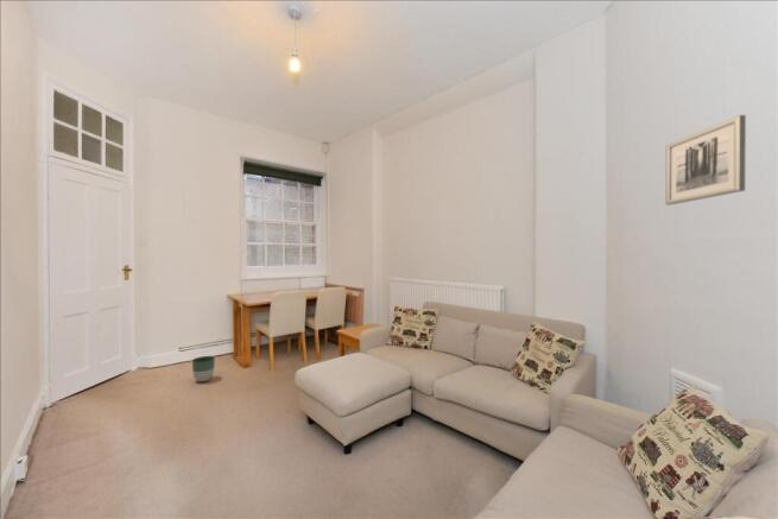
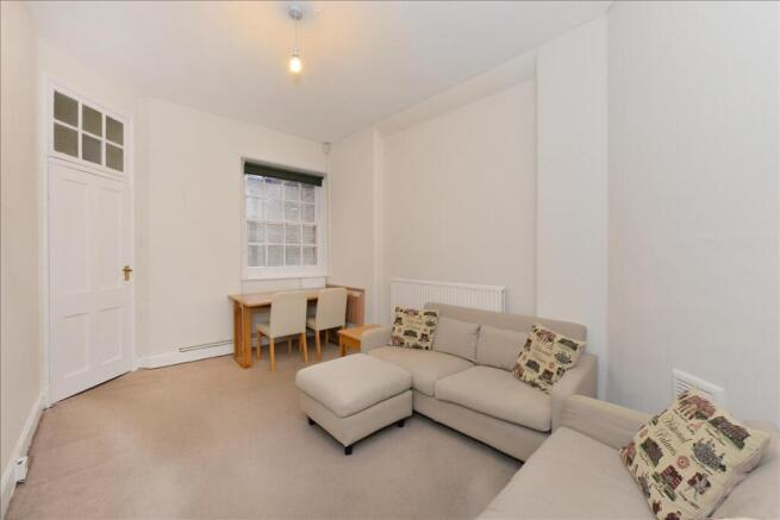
- planter (203, 369)
- wall art (700, 165)
